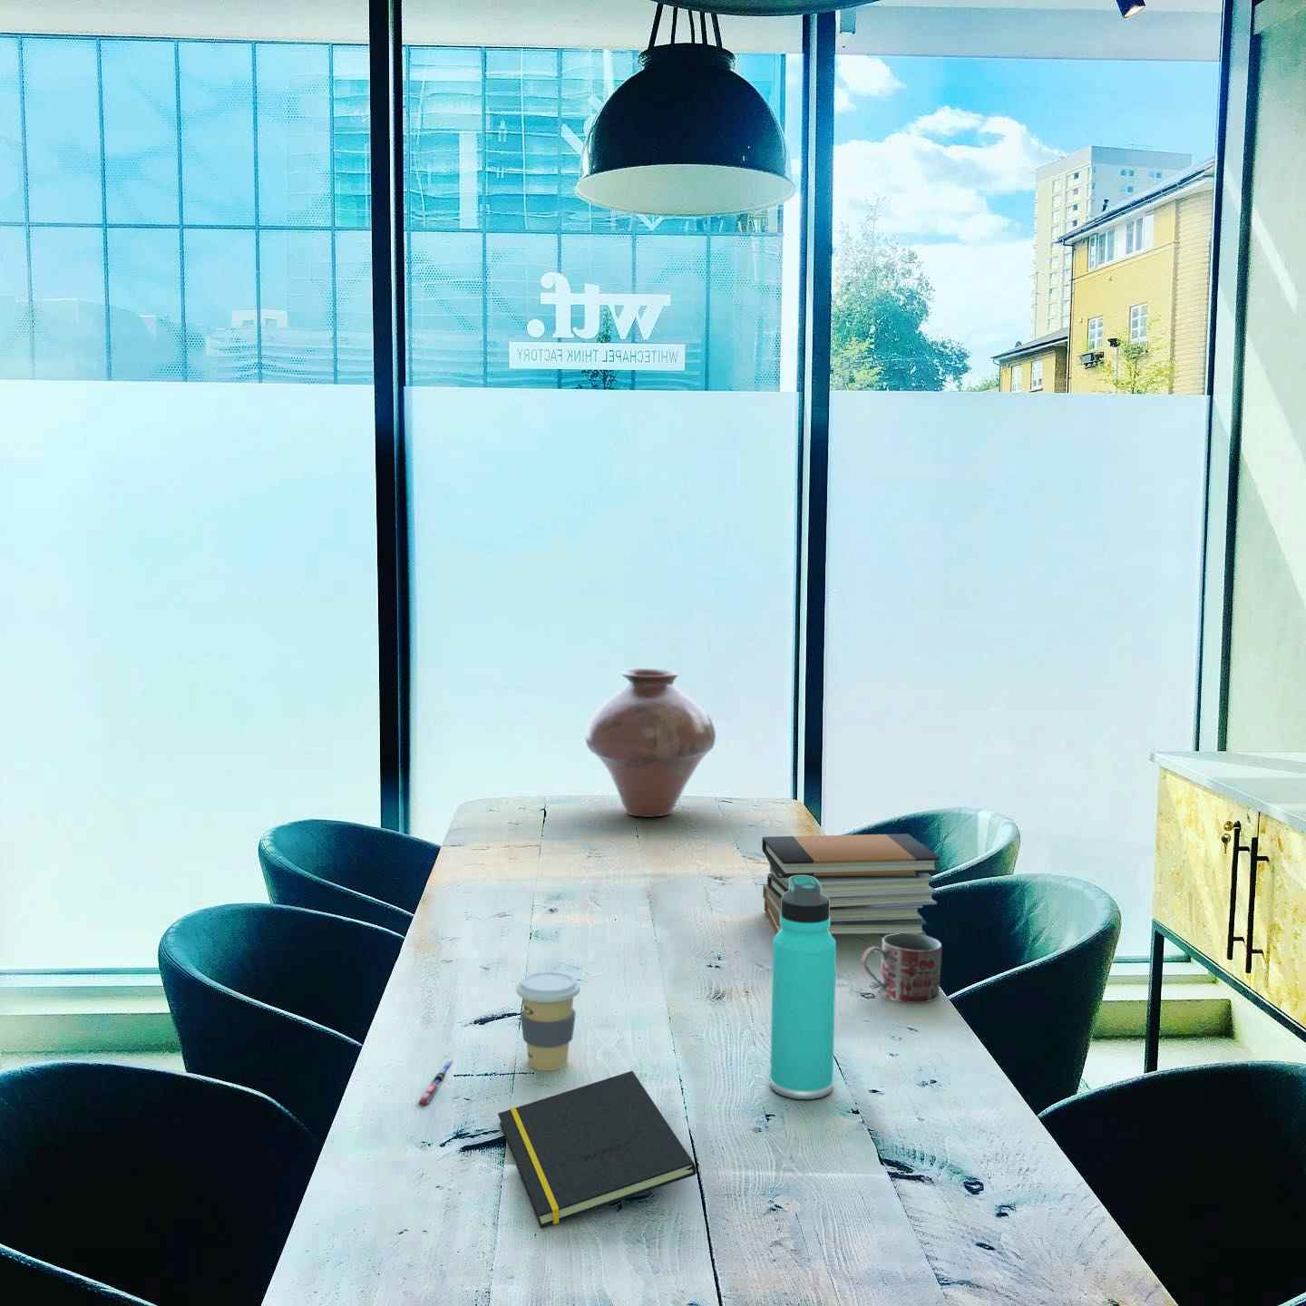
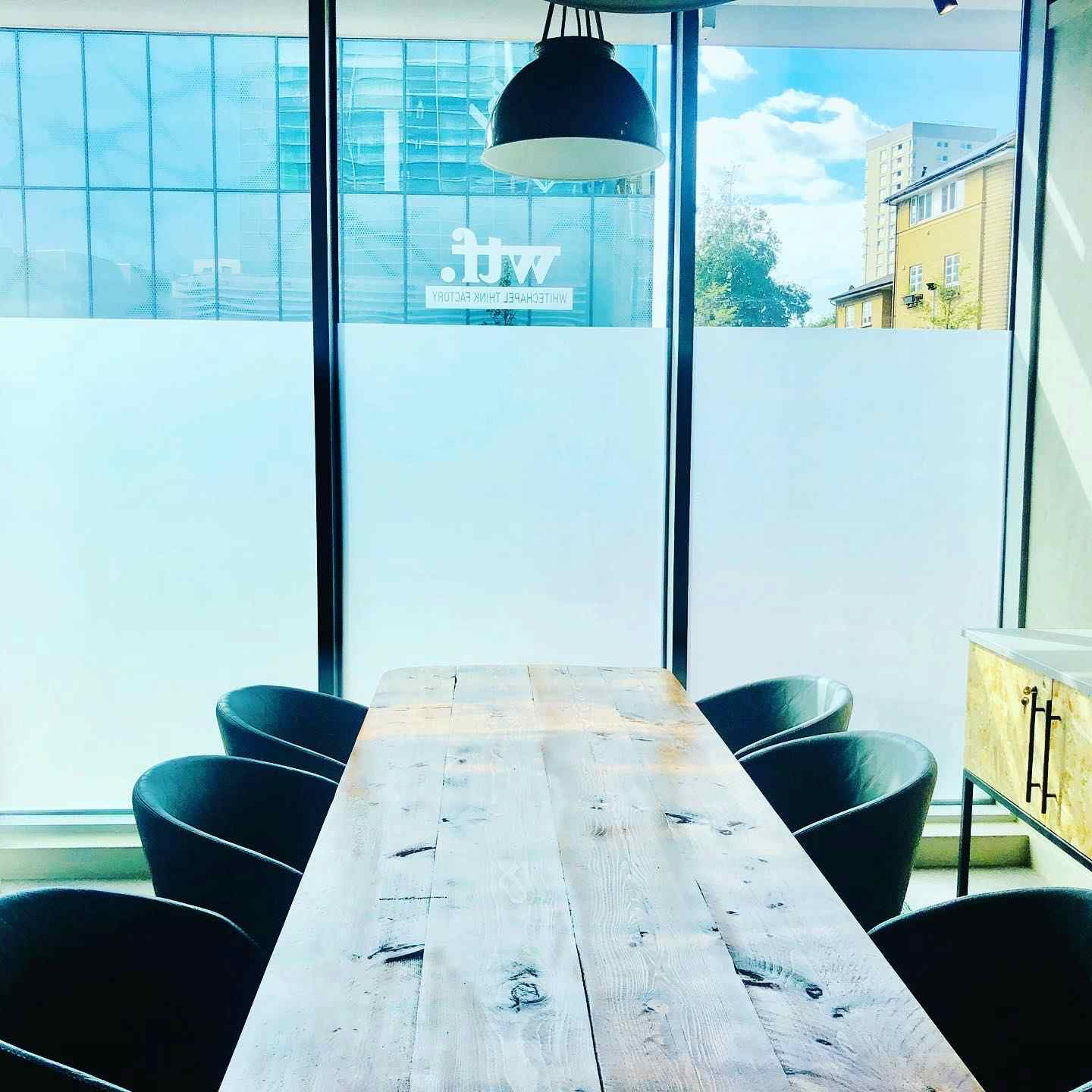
- pen (438, 1079)
- thermos bottle (804, 984)
- notepad (591, 1142)
- book stack (847, 884)
- mug (899, 966)
- vase (651, 742)
- coffee cup (548, 1023)
